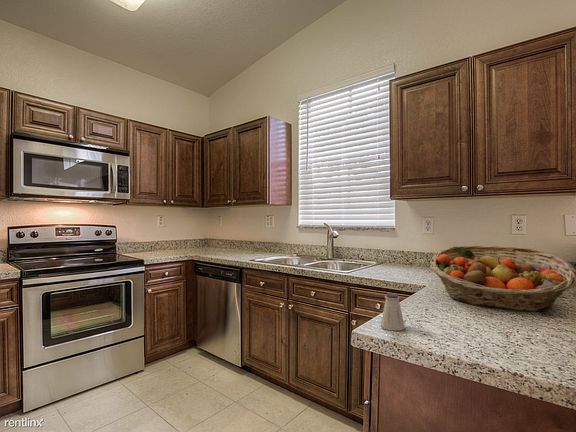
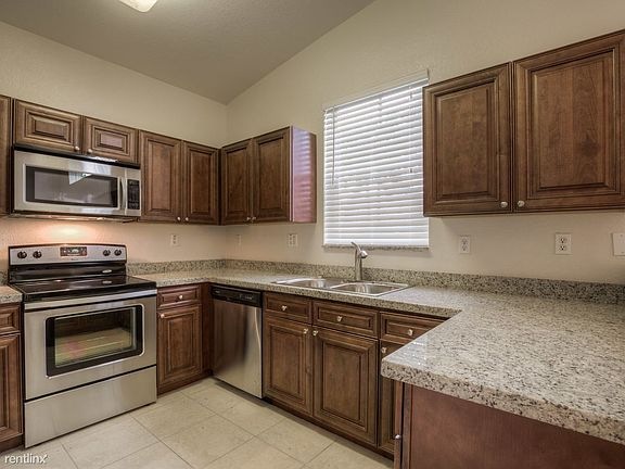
- fruit basket (496, 274)
- saltshaker (392, 310)
